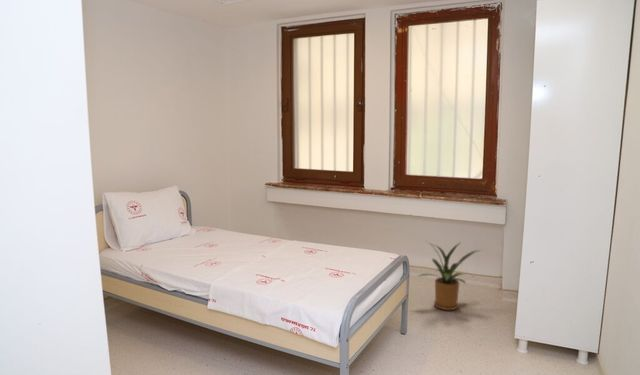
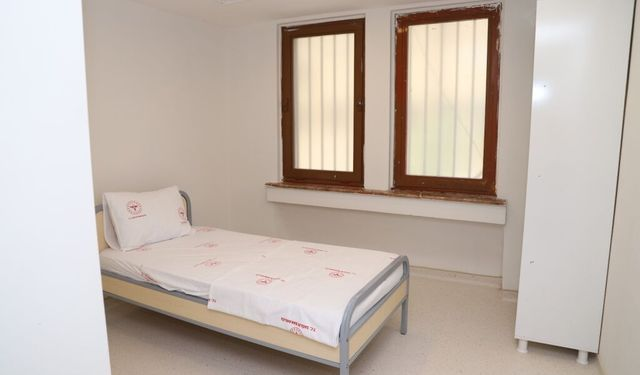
- house plant (448, 275)
